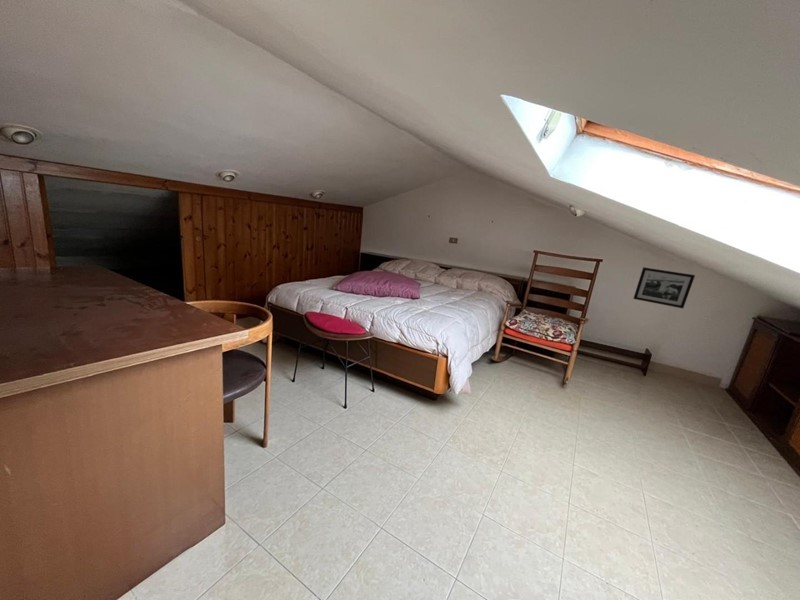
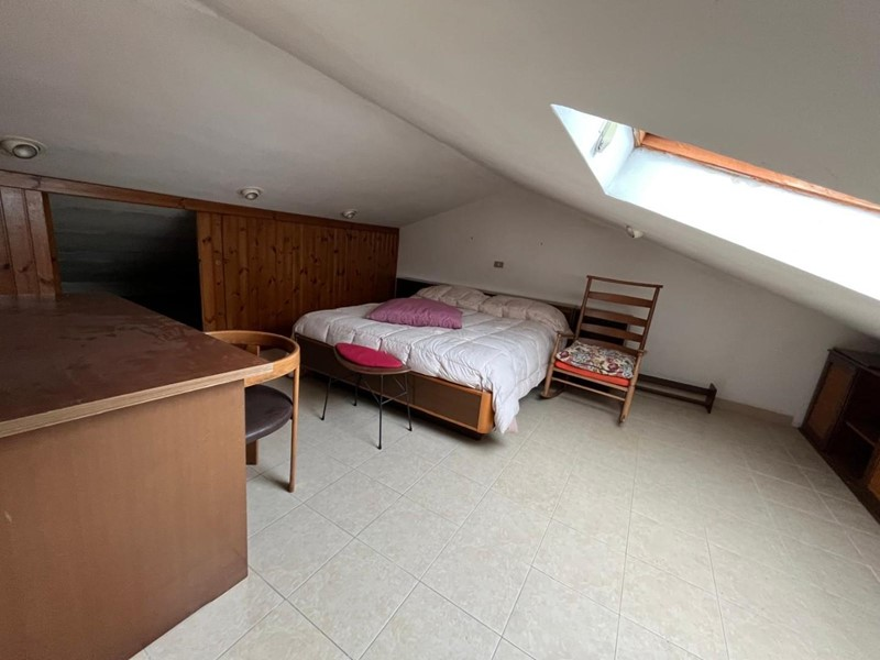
- picture frame (662, 287)
